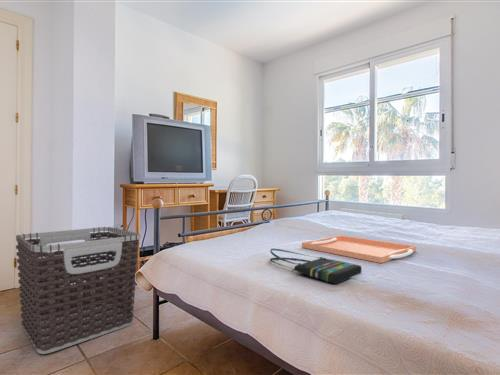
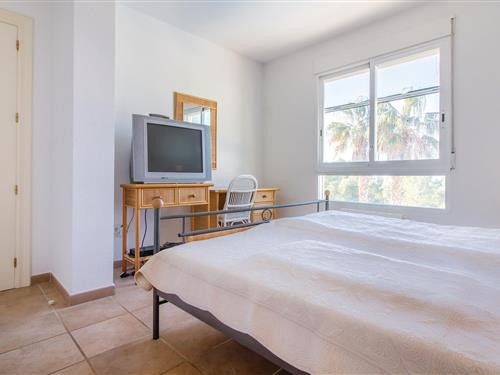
- tote bag (306, 262)
- serving tray (357, 246)
- clothes hamper (79, 279)
